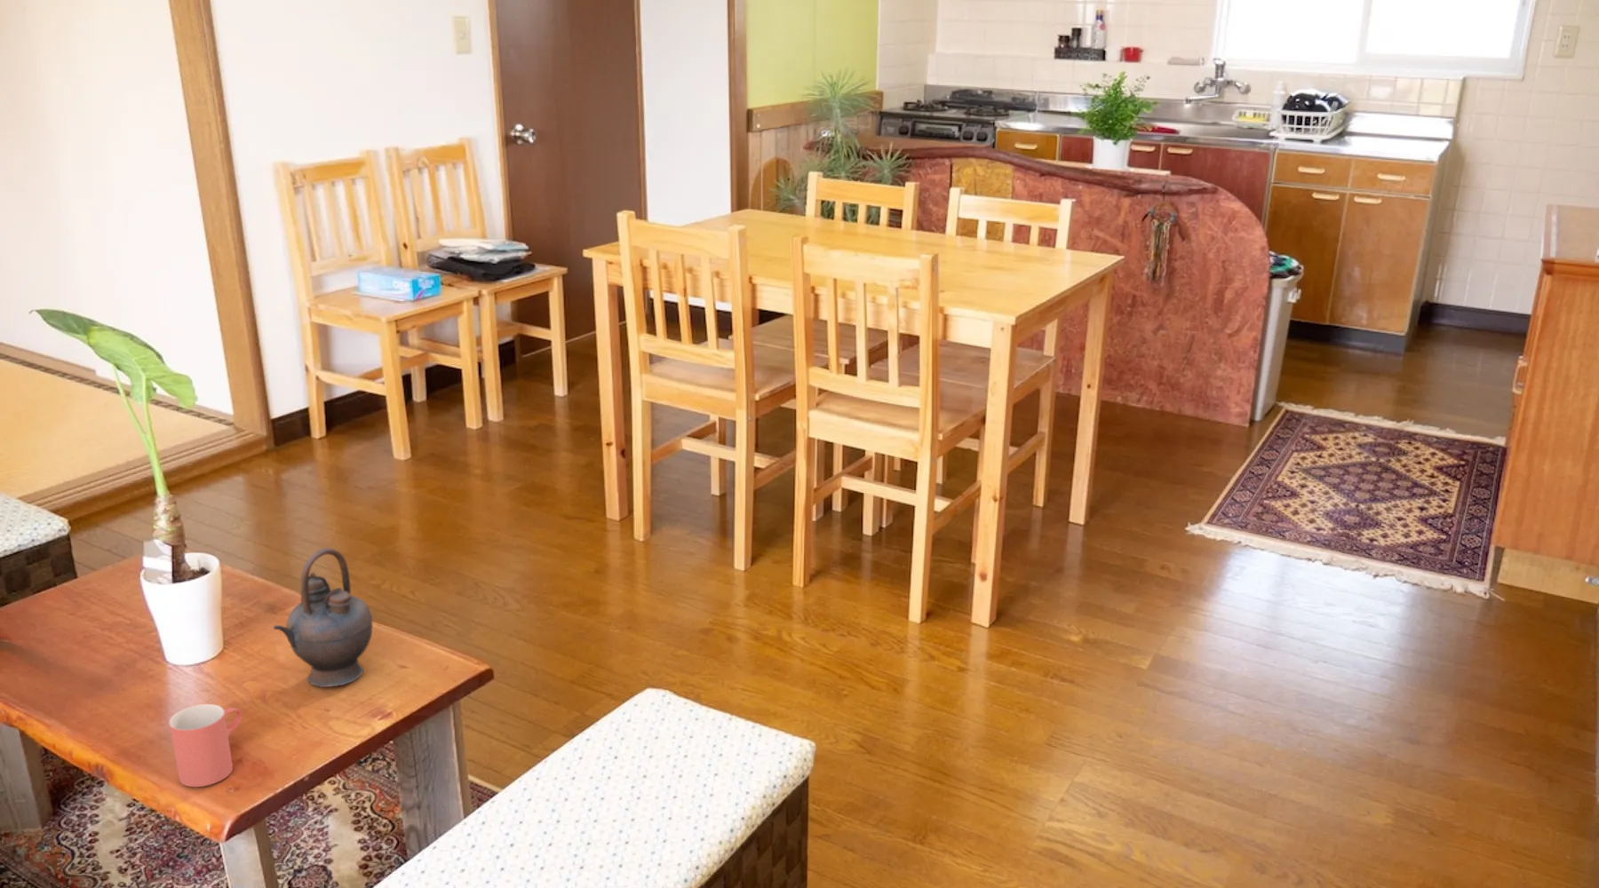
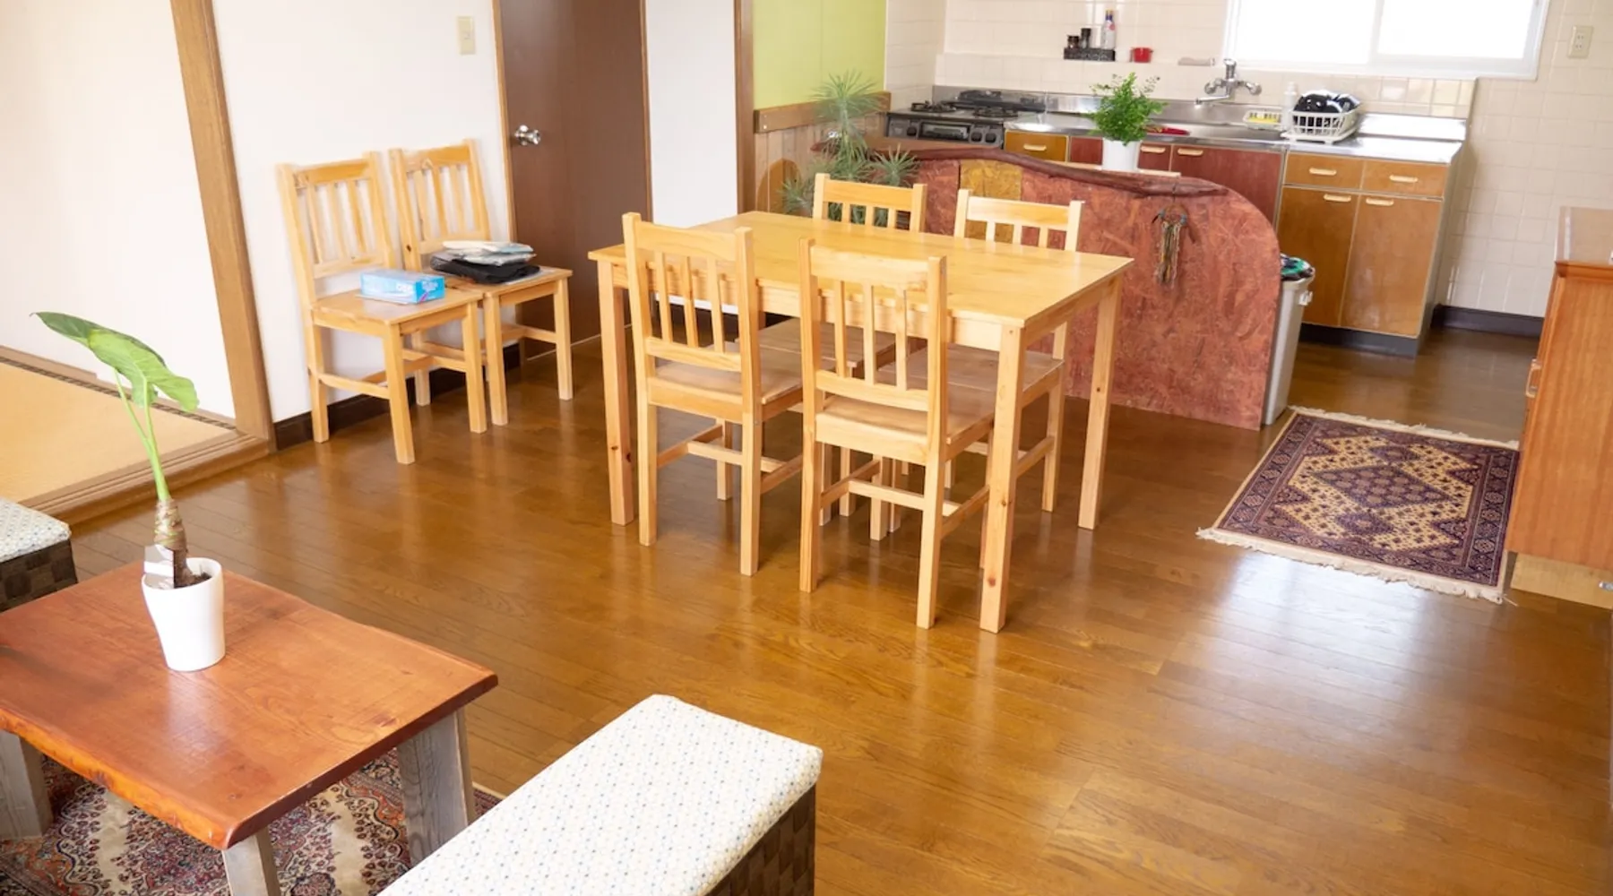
- cup (210, 739)
- teapot (319, 617)
